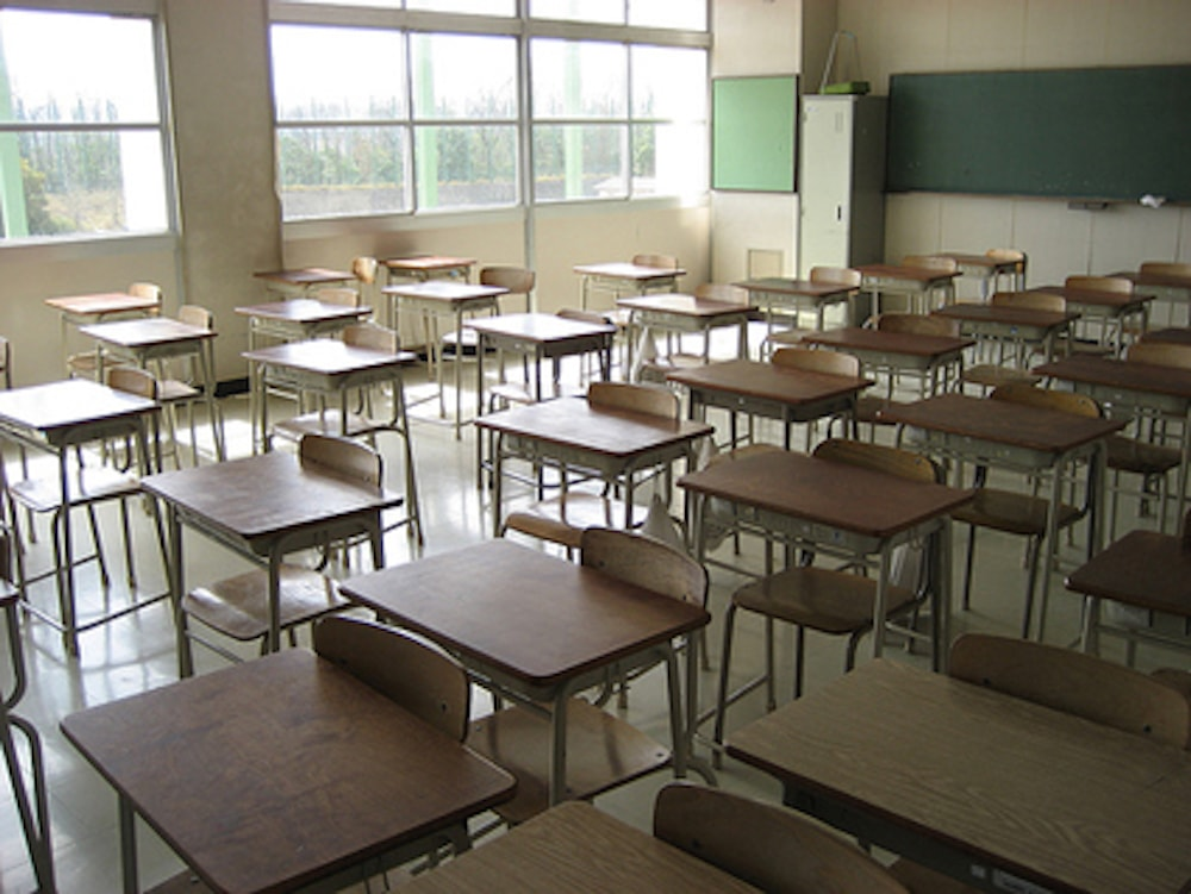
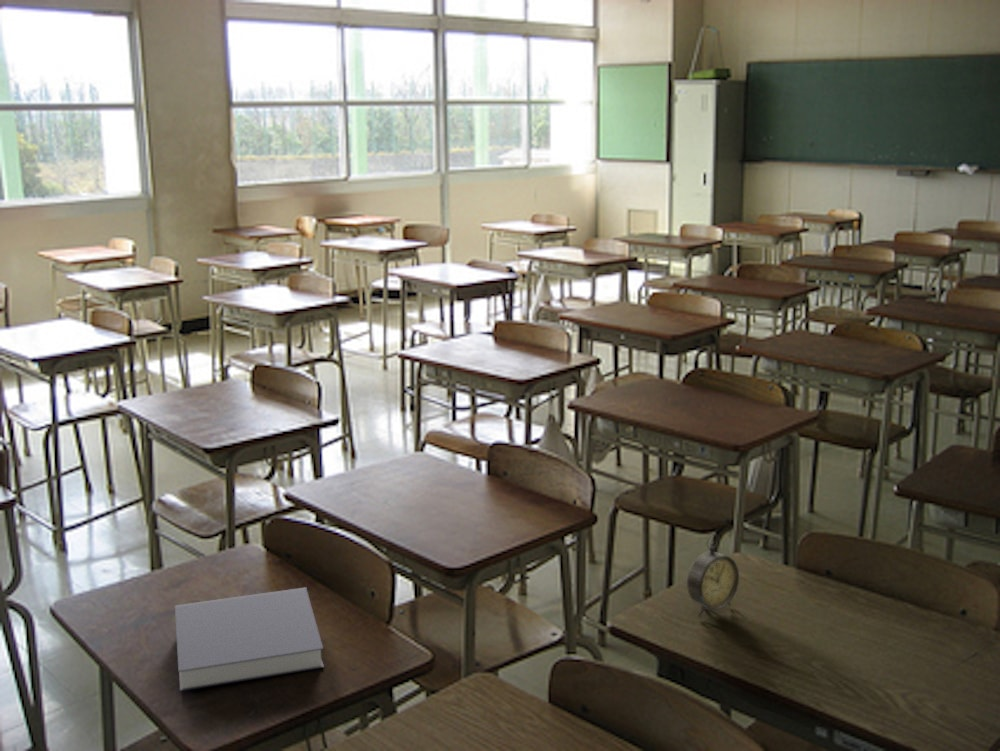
+ alarm clock (711, 572)
+ book (247, 635)
